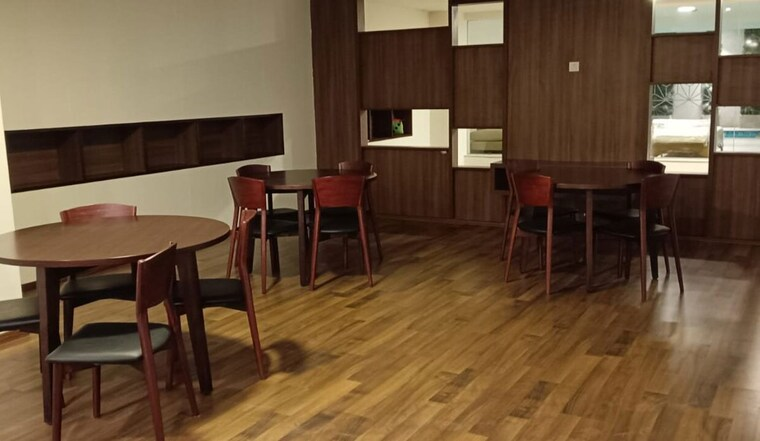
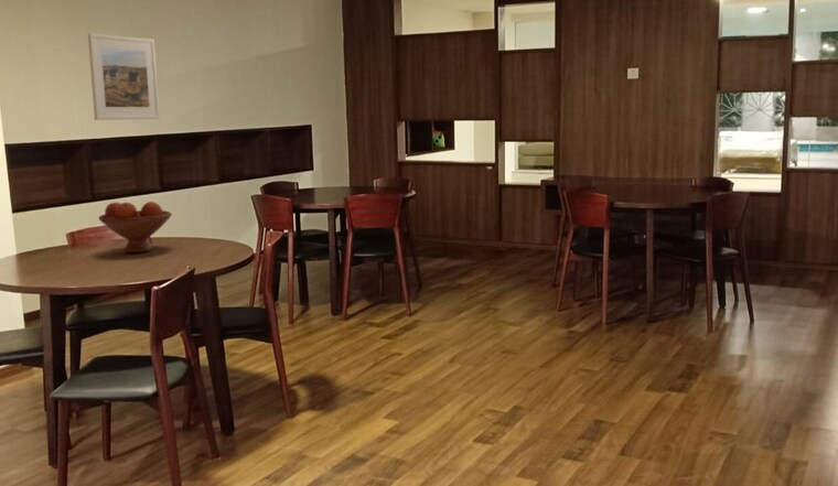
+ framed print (125, 78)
+ fruit bowl (136, 225)
